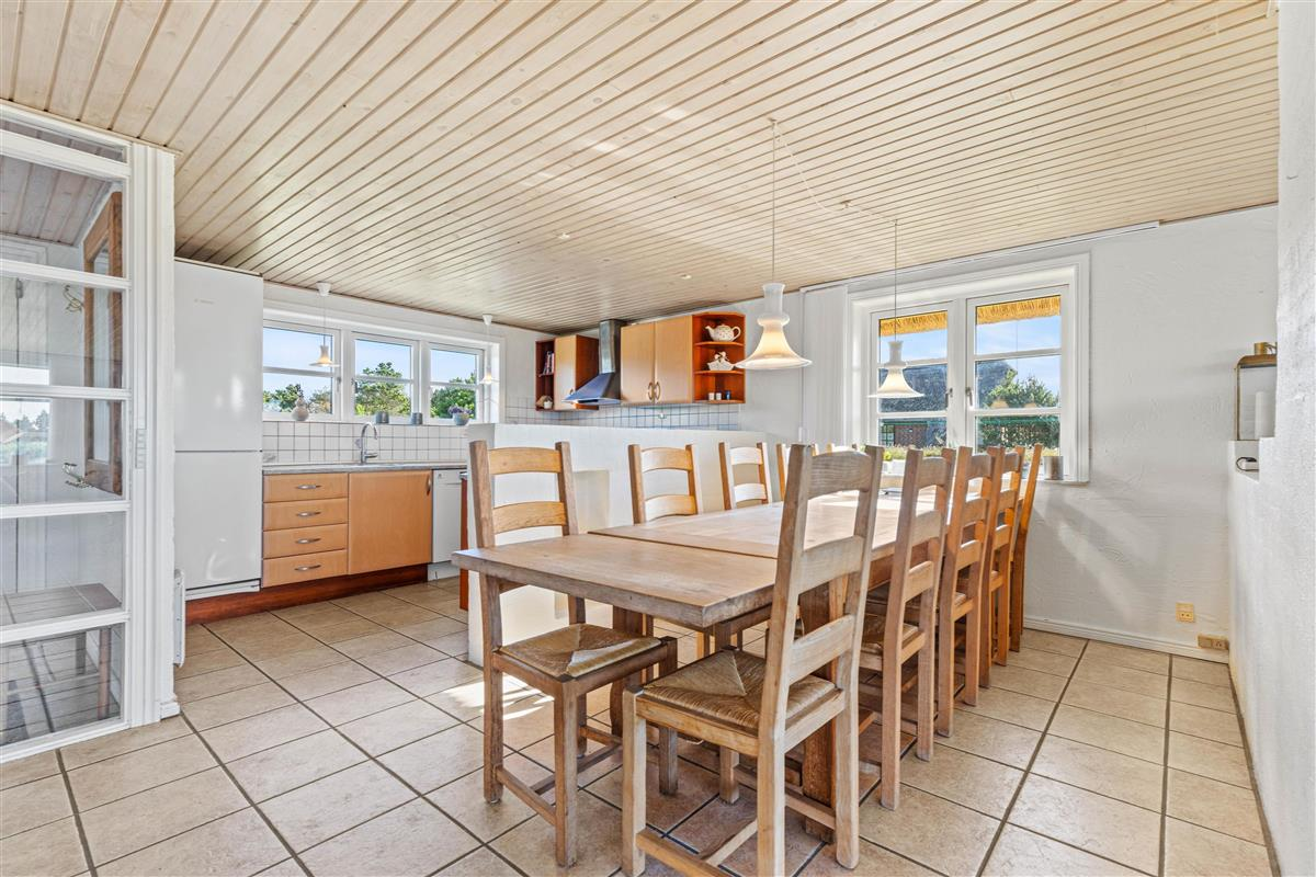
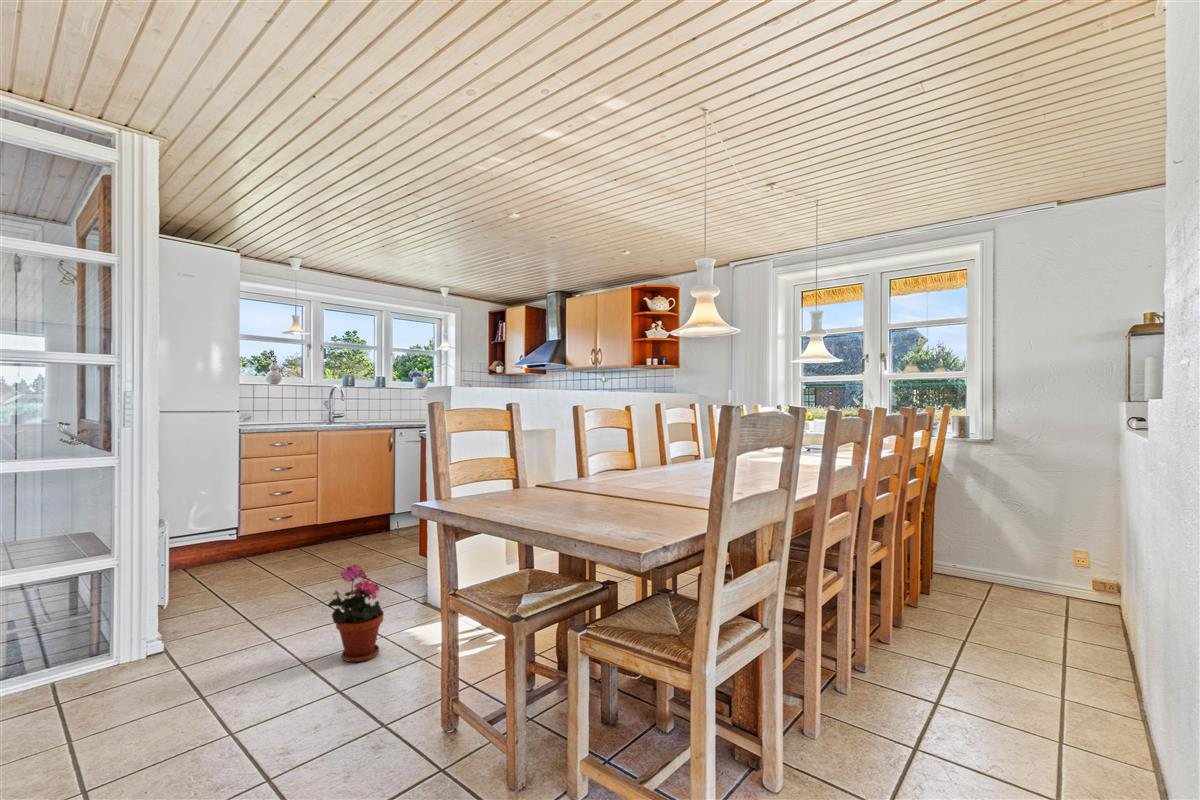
+ potted plant (358, 610)
